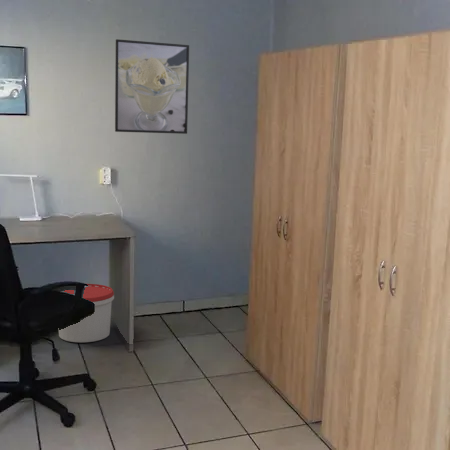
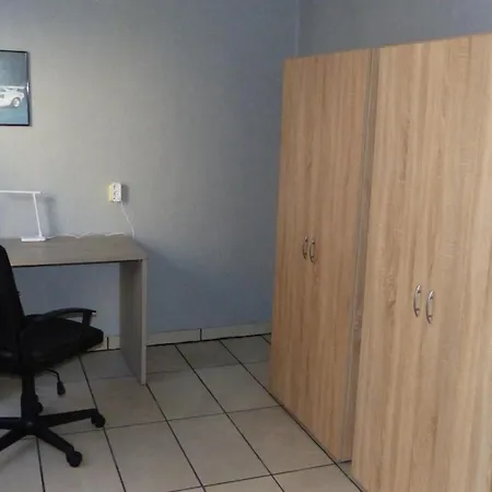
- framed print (152, 88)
- bucket (86, 317)
